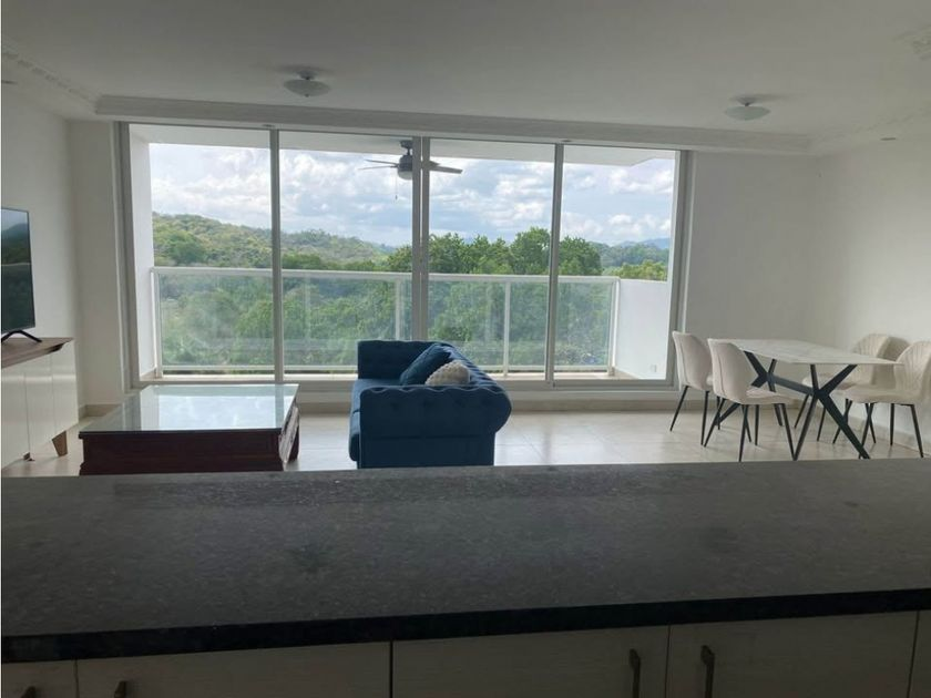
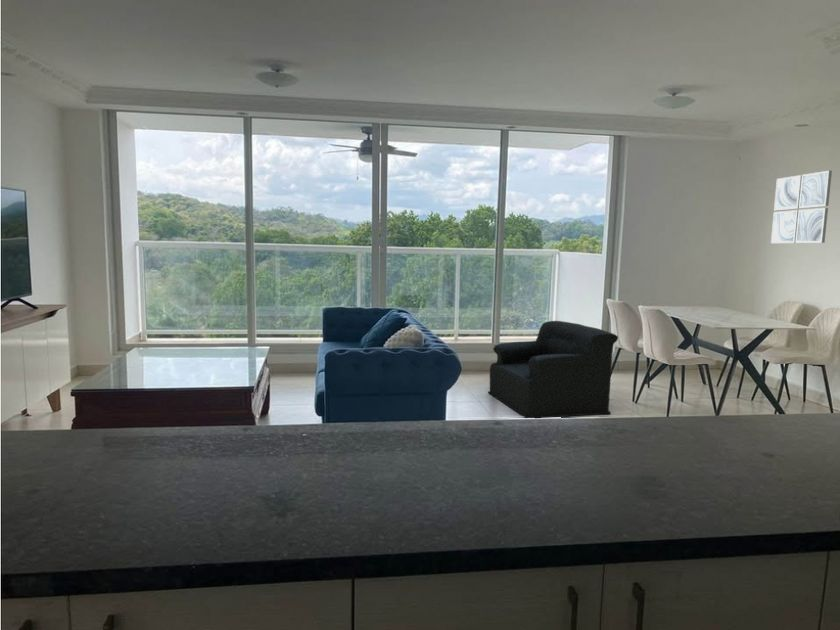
+ armchair (548, 364)
+ wall art (799, 210)
